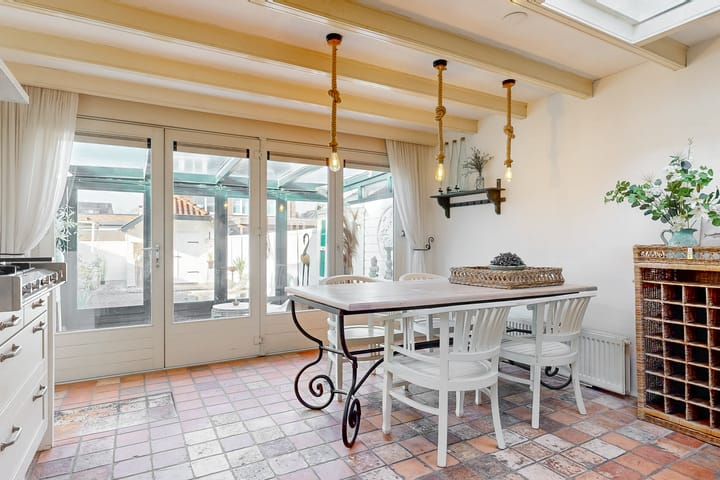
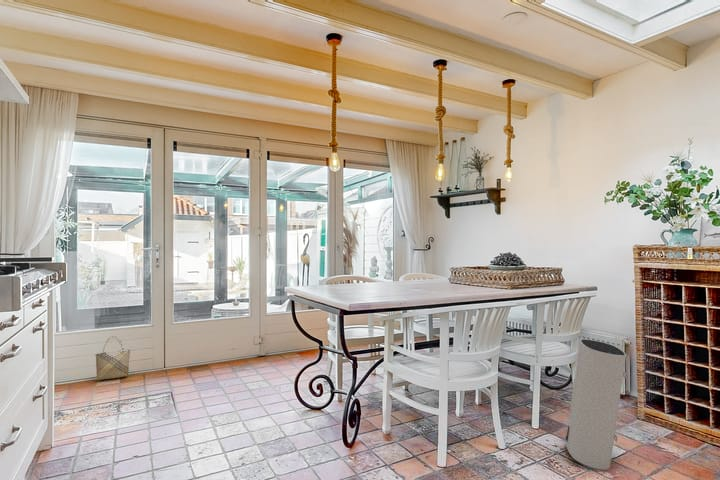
+ air purifier (593, 400)
+ woven basket (113, 357)
